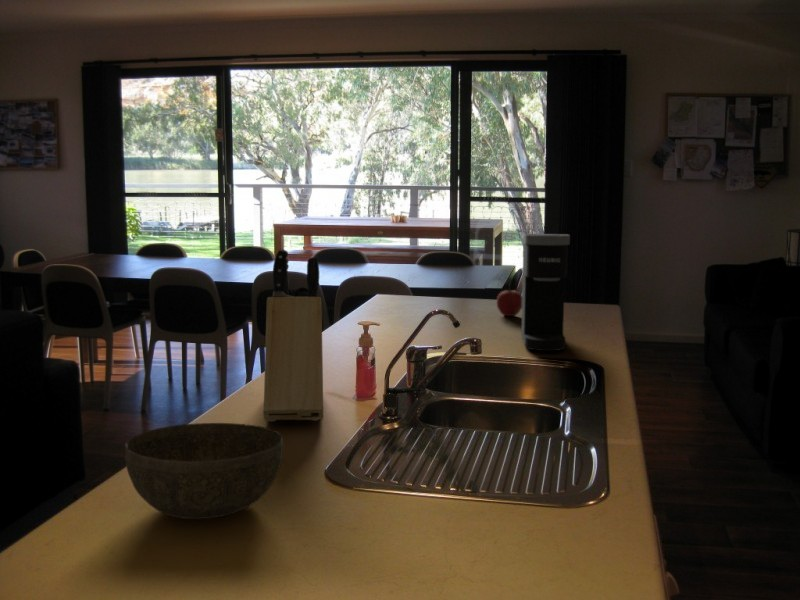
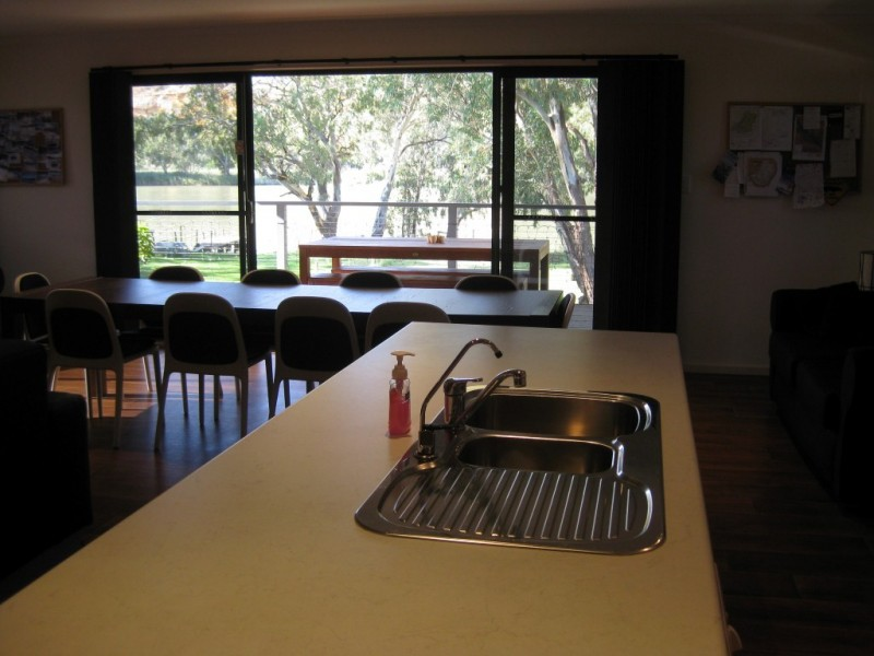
- knife block (294, 328)
- bowl (206, 472)
- coffee maker (543, 288)
- apple (509, 300)
